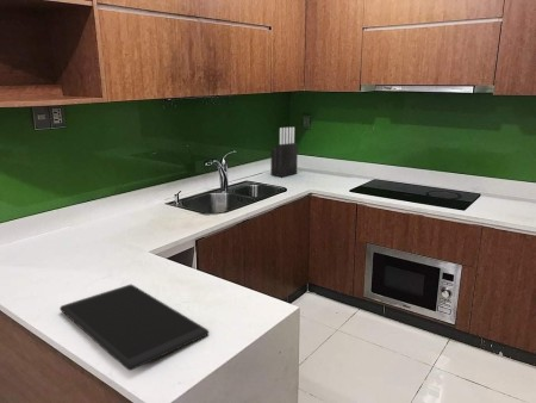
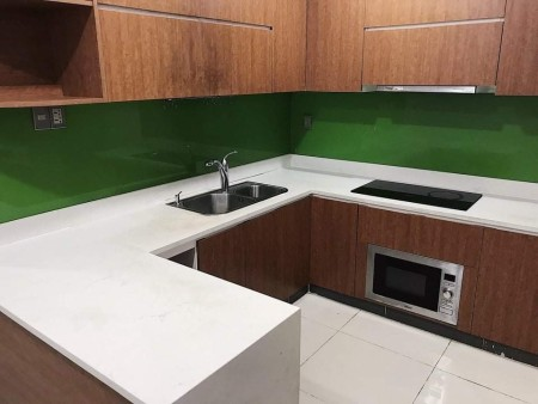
- cutting board (130, 320)
- knife block (282, 150)
